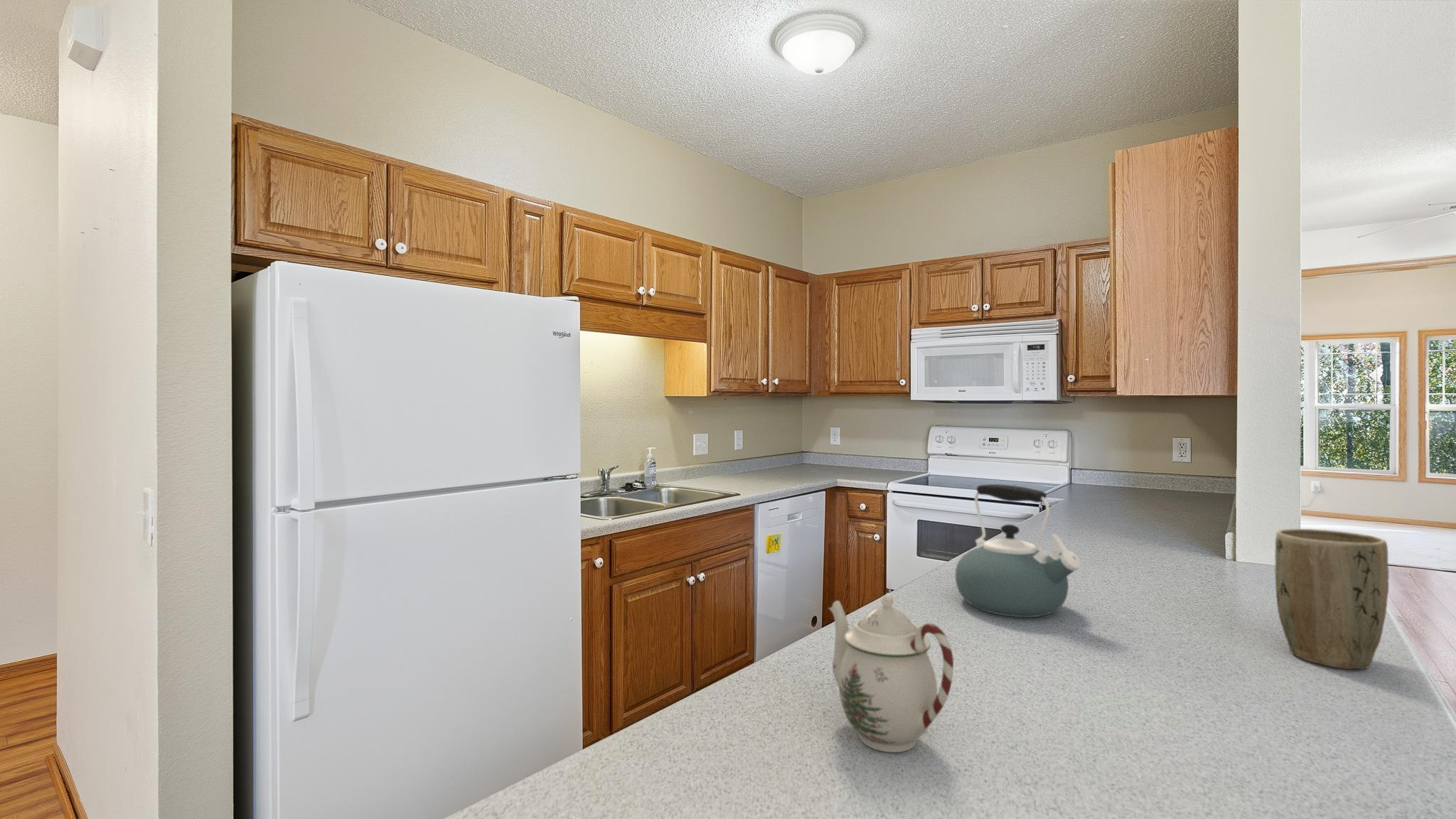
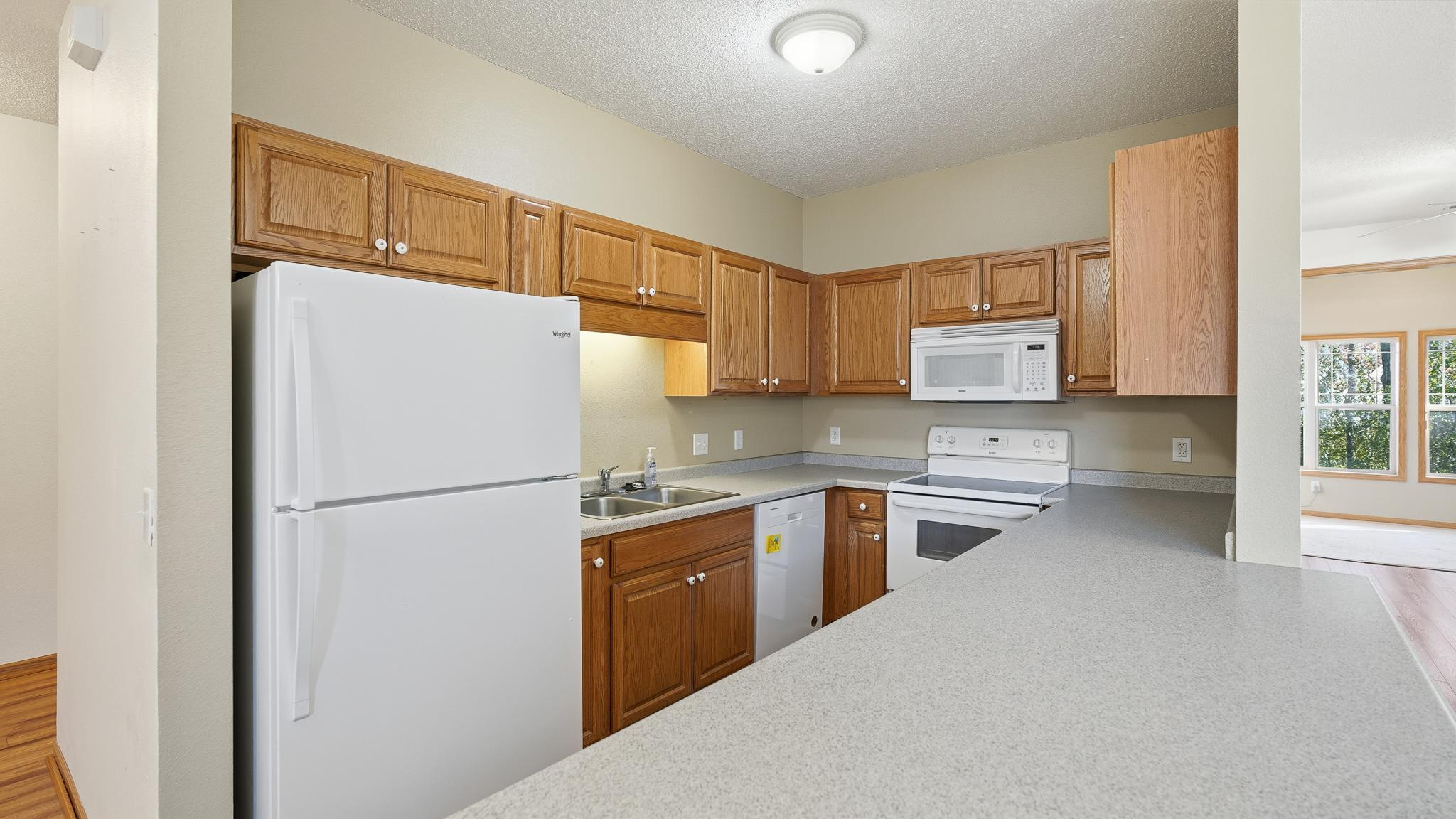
- plant pot (1329, 596)
- kettle (1019, 547)
- teapot (884, 665)
